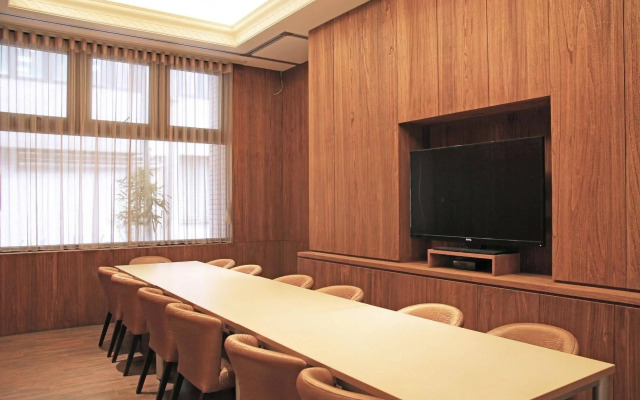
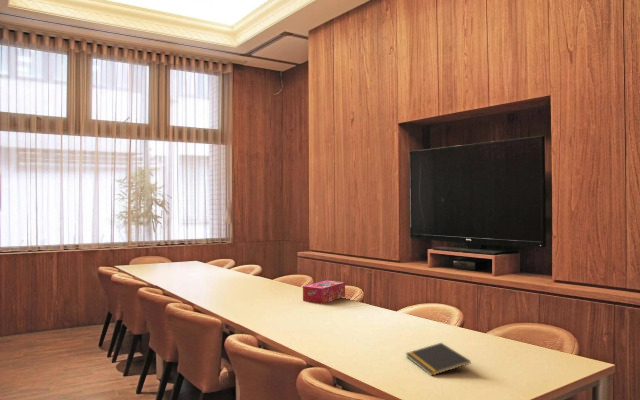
+ tissue box (324, 291)
+ notepad (436, 358)
